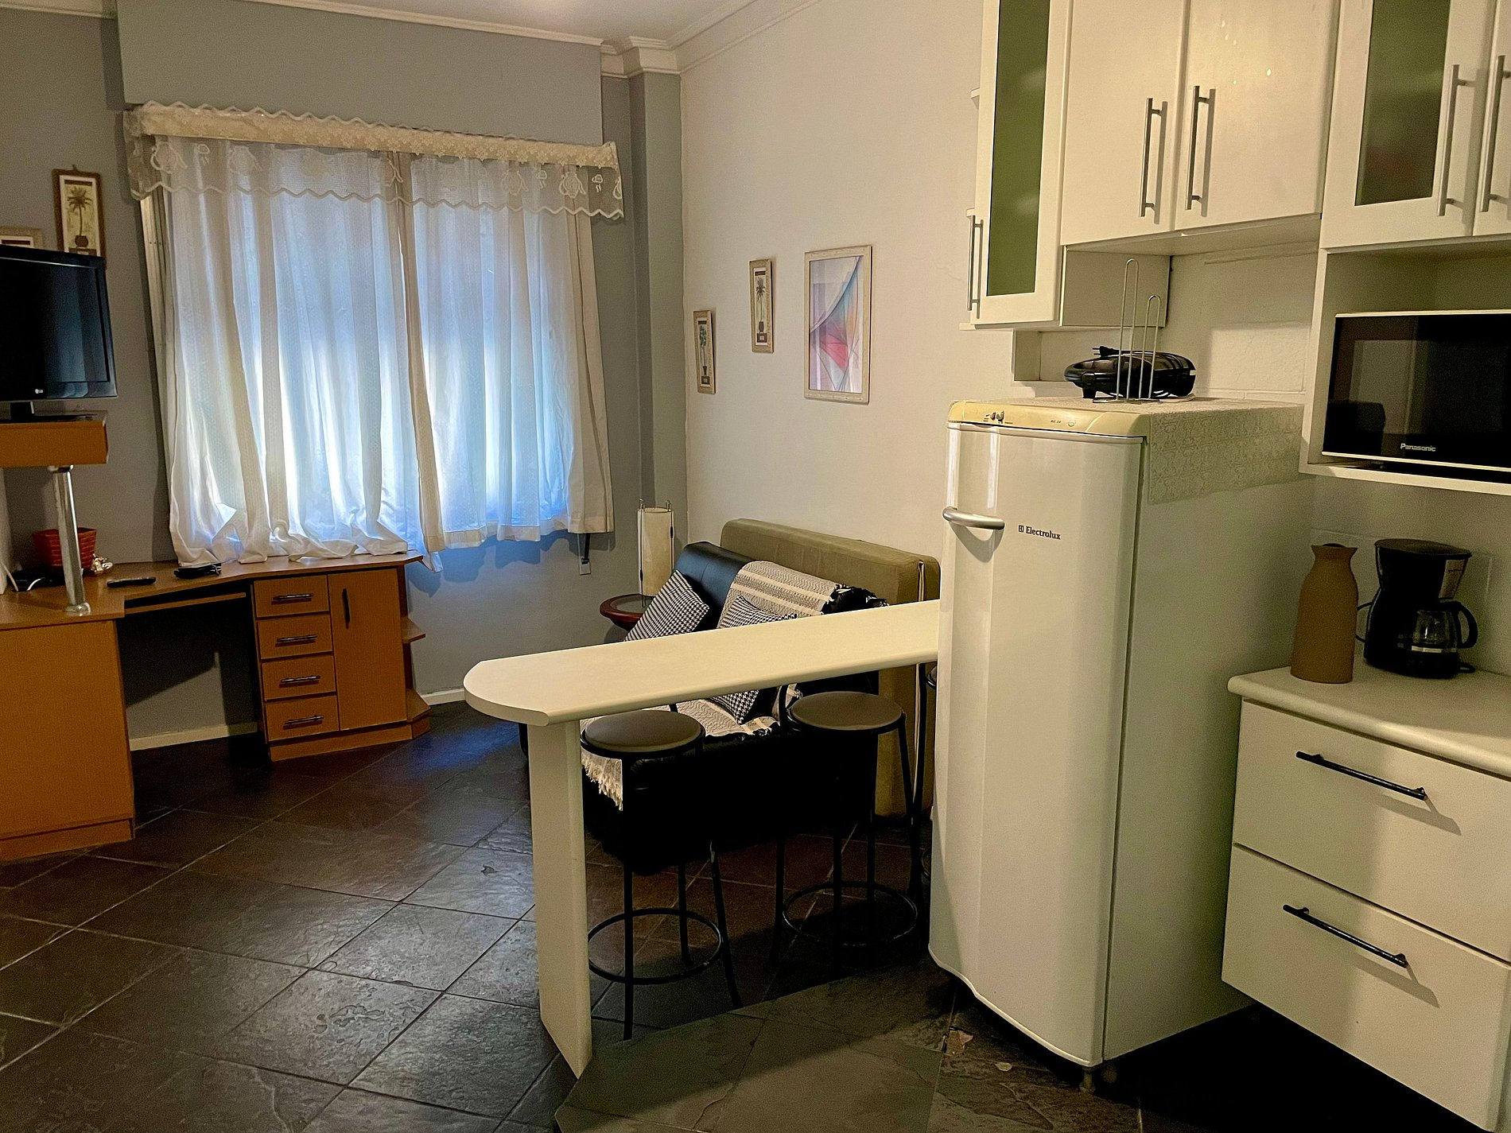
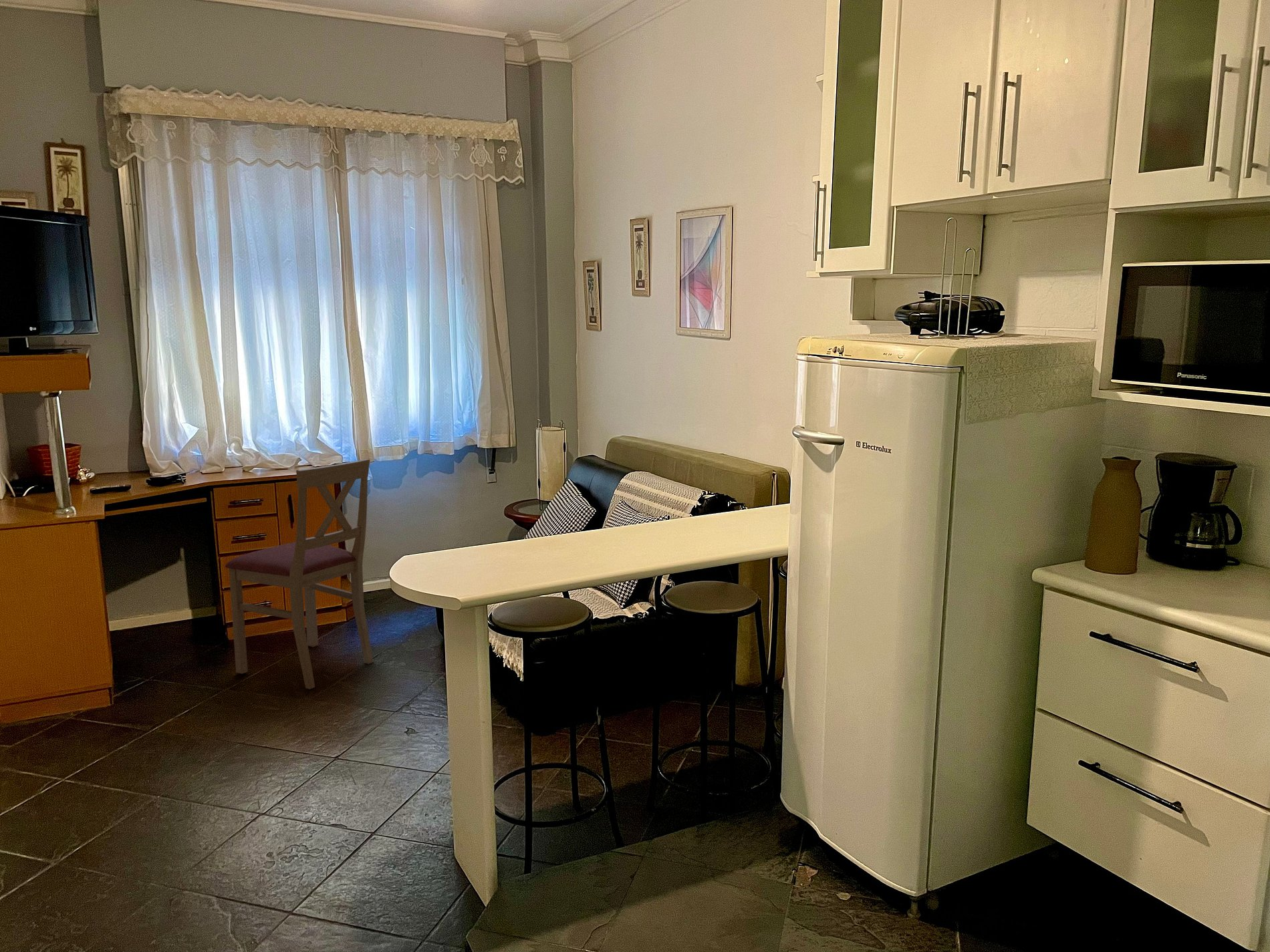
+ chair (302, 565)
